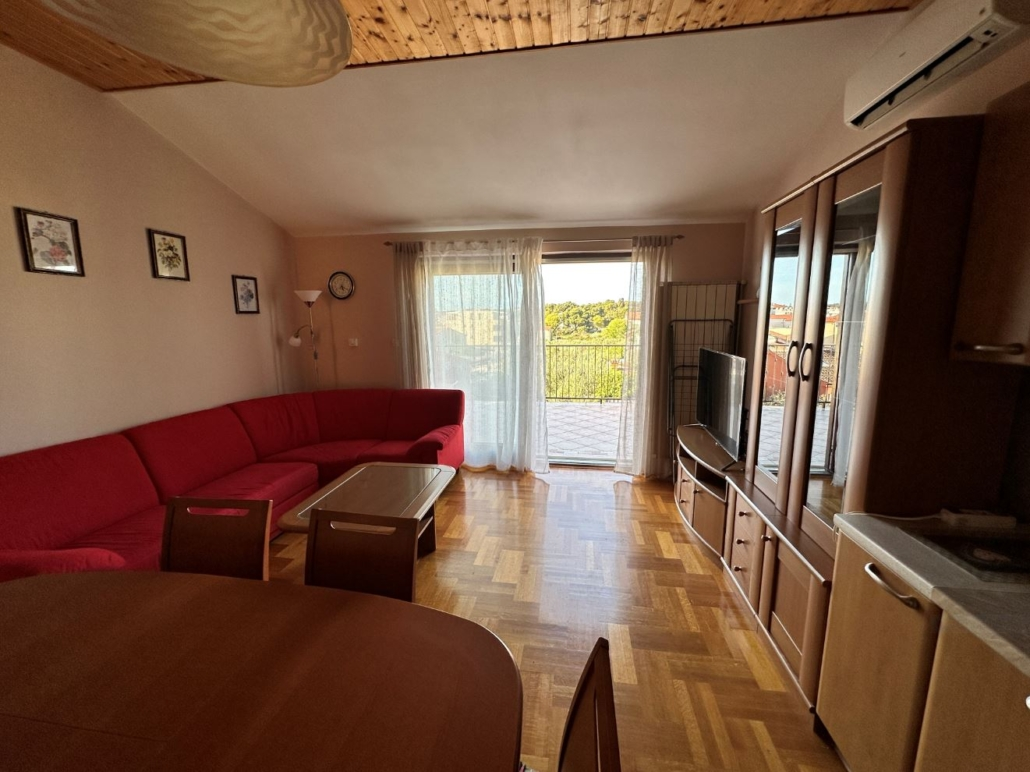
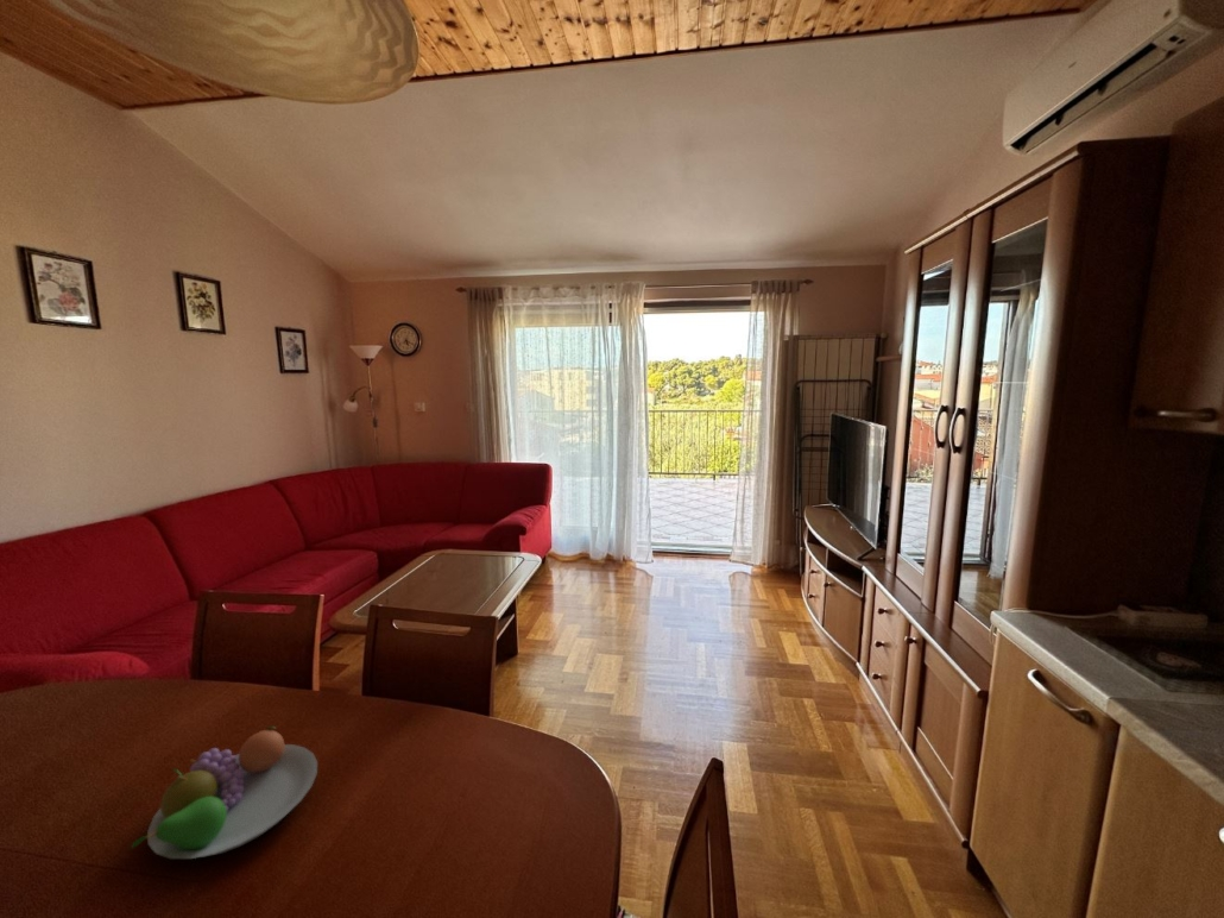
+ fruit bowl (231, 786)
